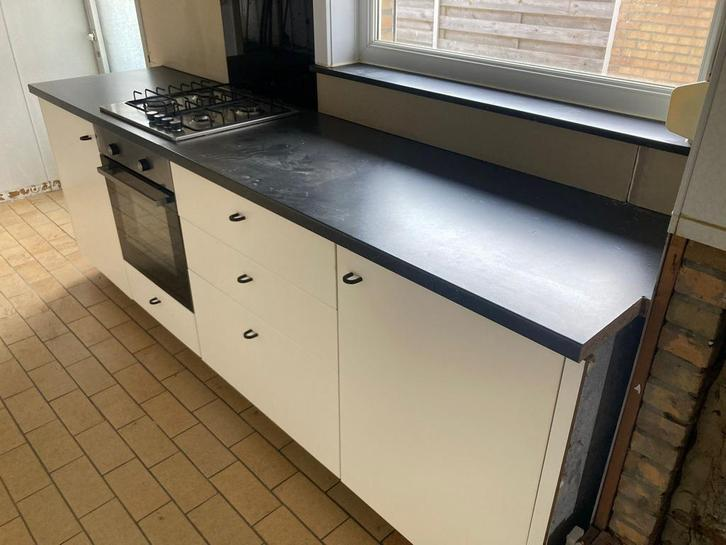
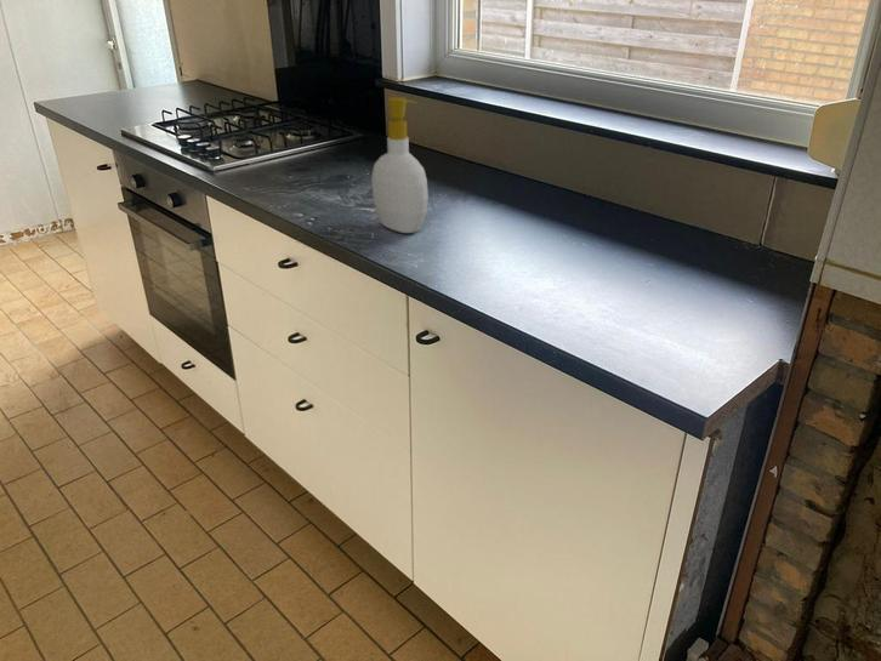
+ soap bottle (399, 165)
